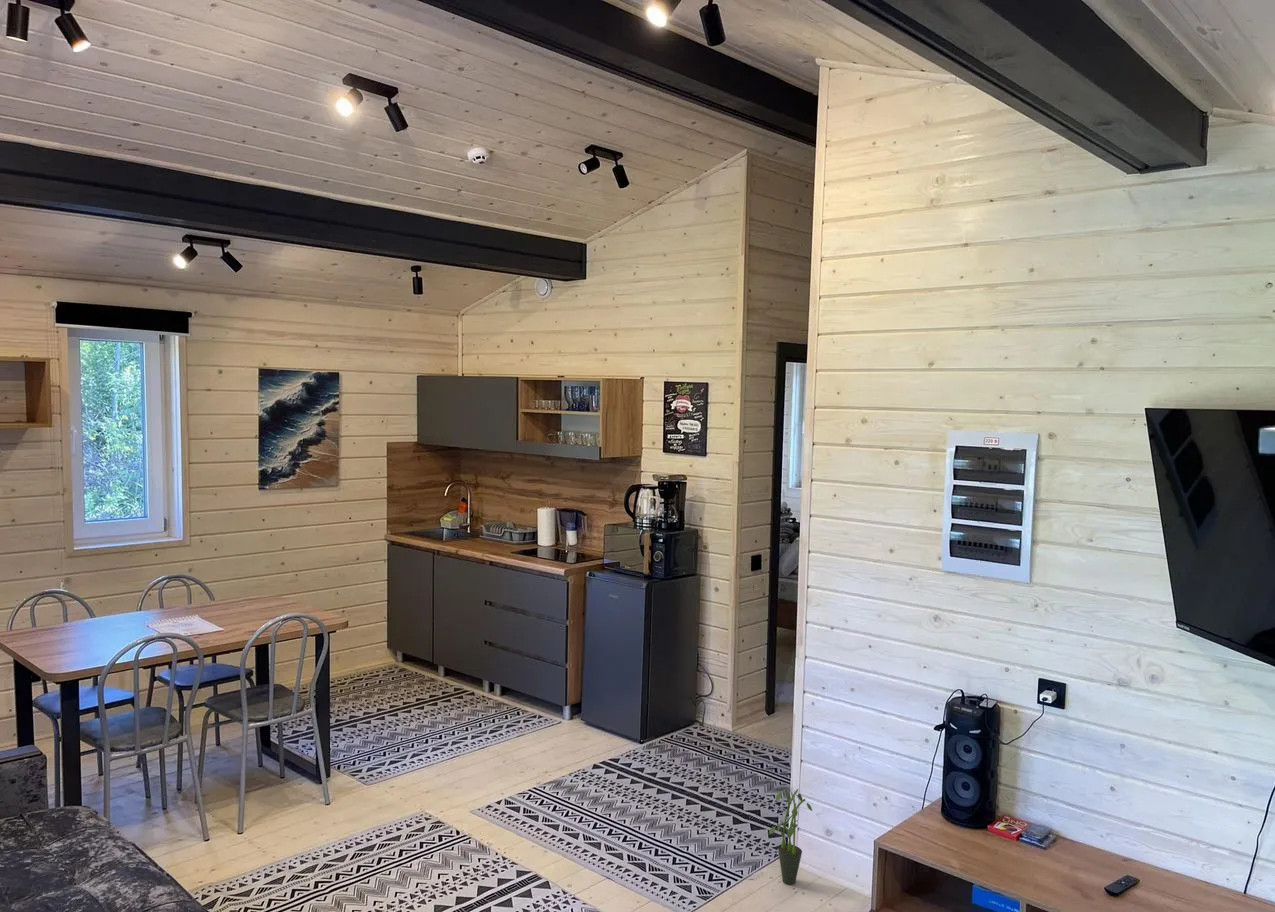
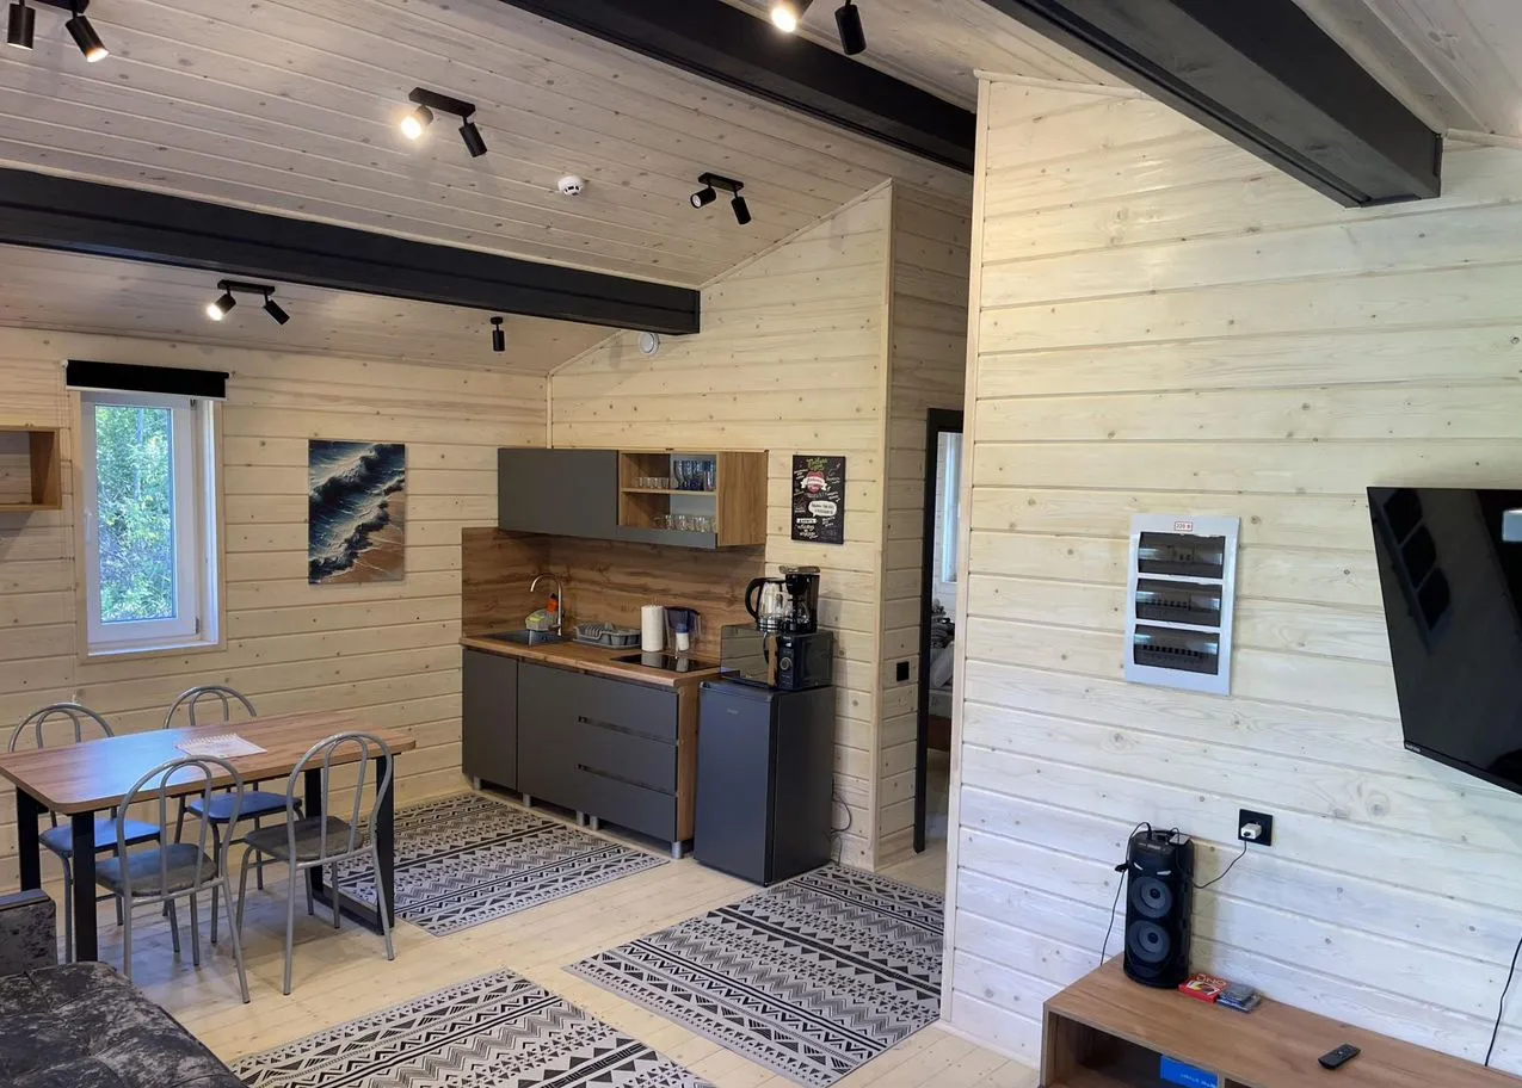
- potted plant (790, 837)
